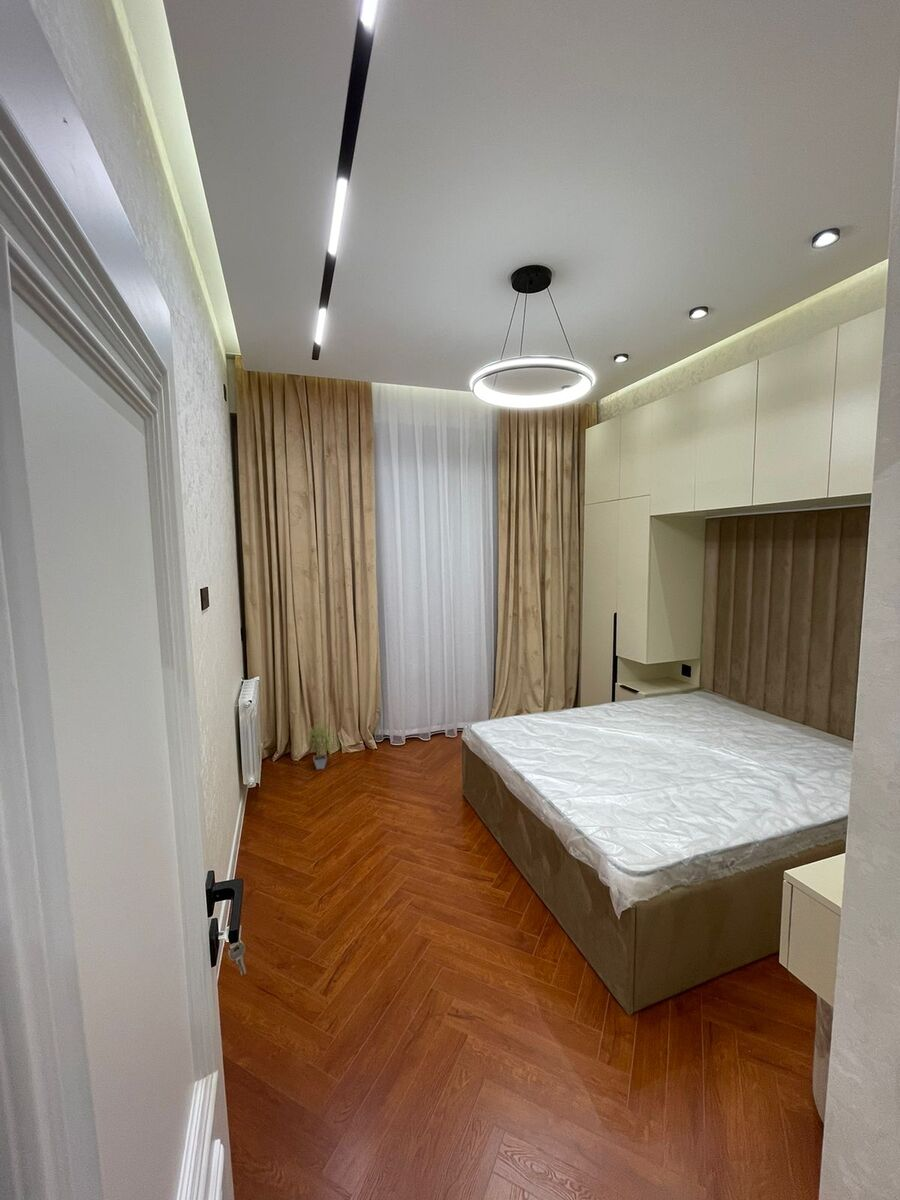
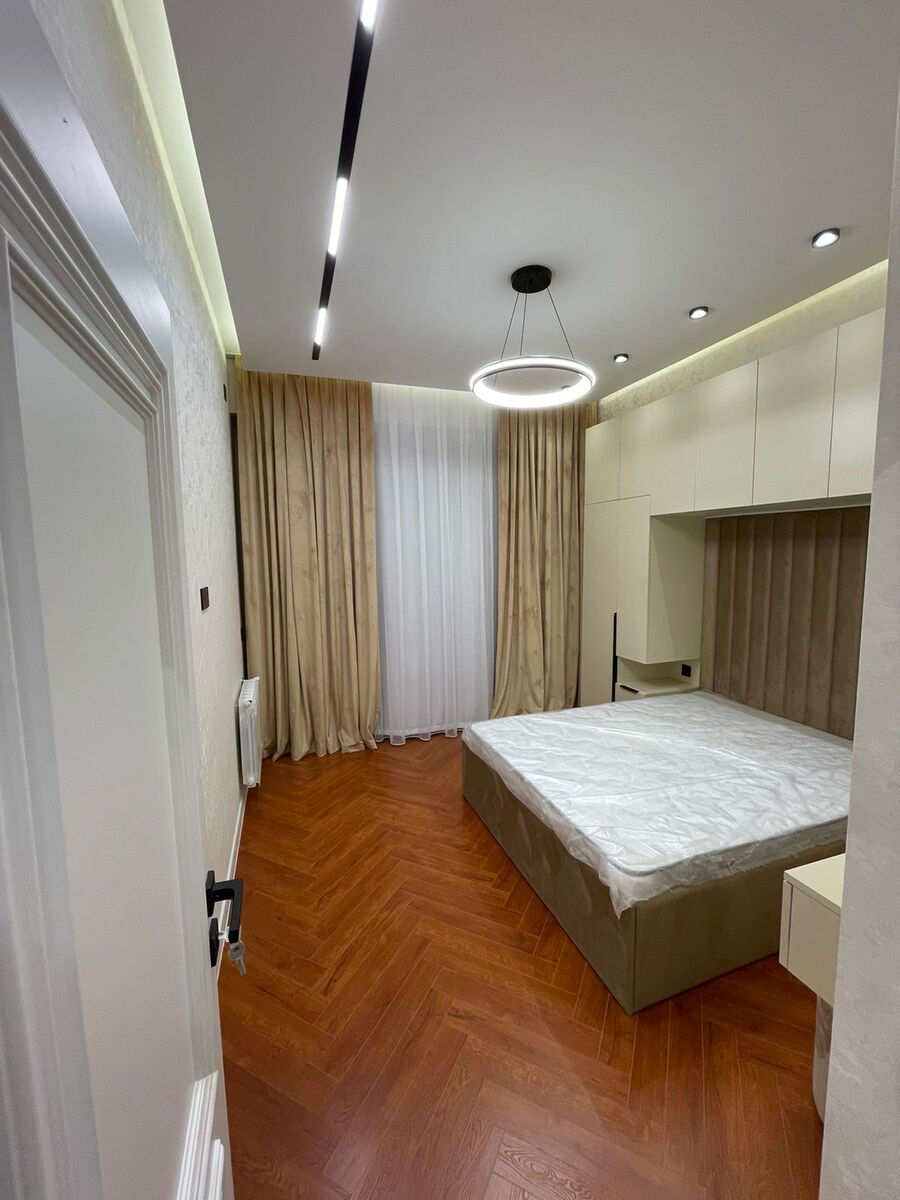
- potted plant (321, 742)
